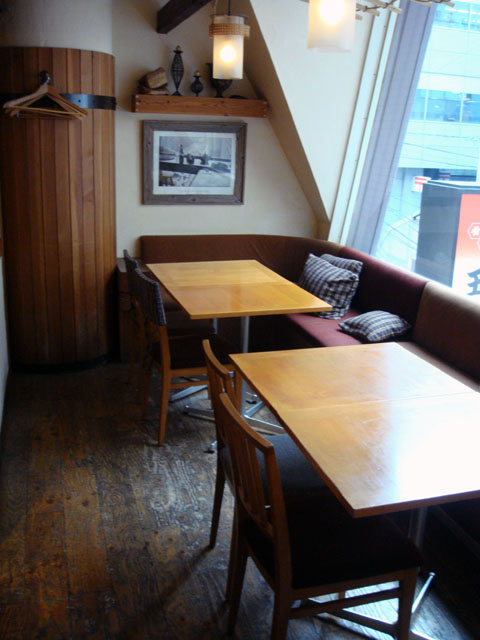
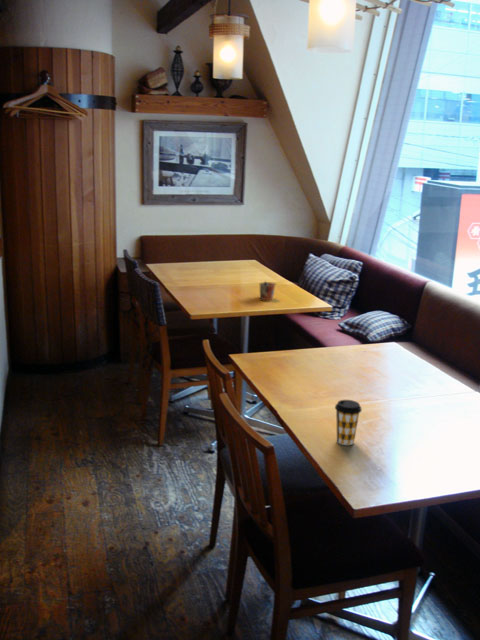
+ coffee cup (347, 422)
+ mug (266, 290)
